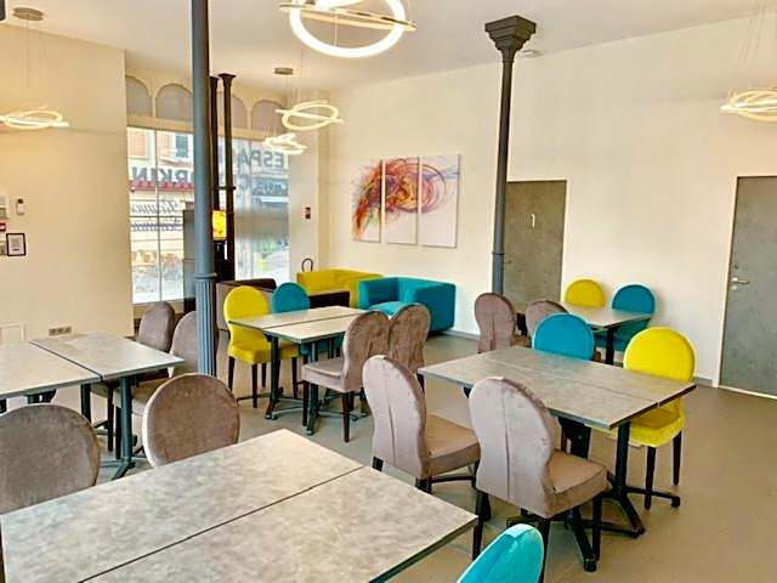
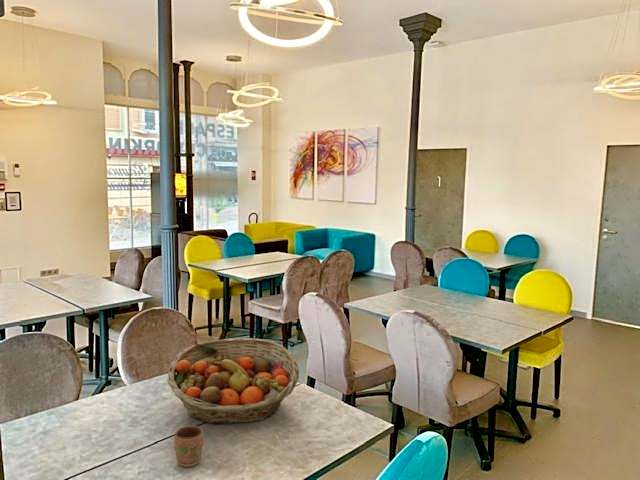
+ fruit basket (234, 379)
+ mug (190, 445)
